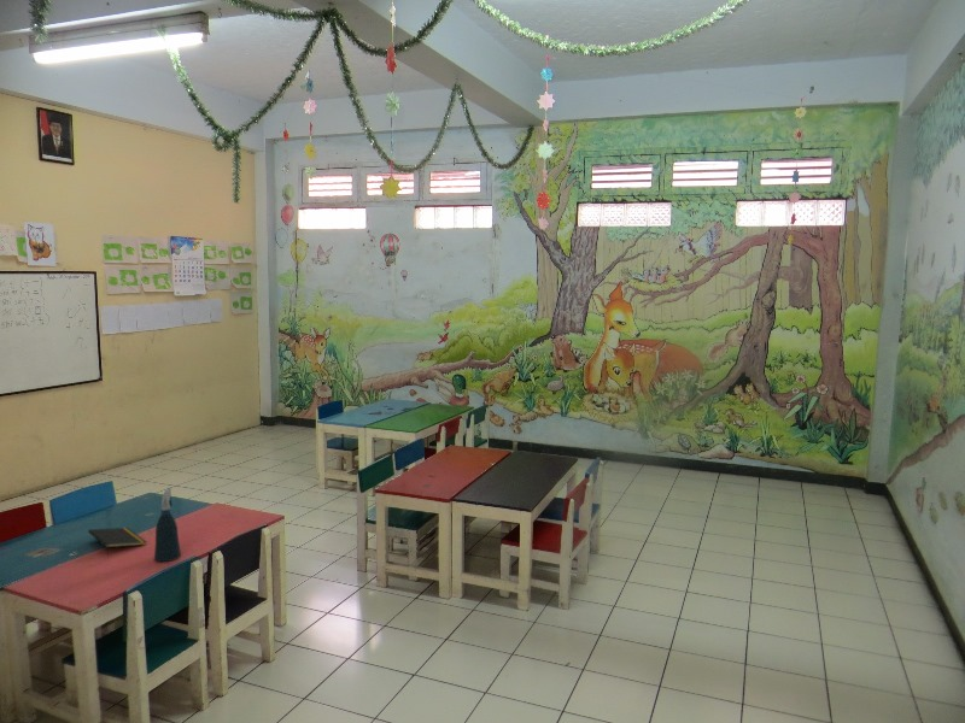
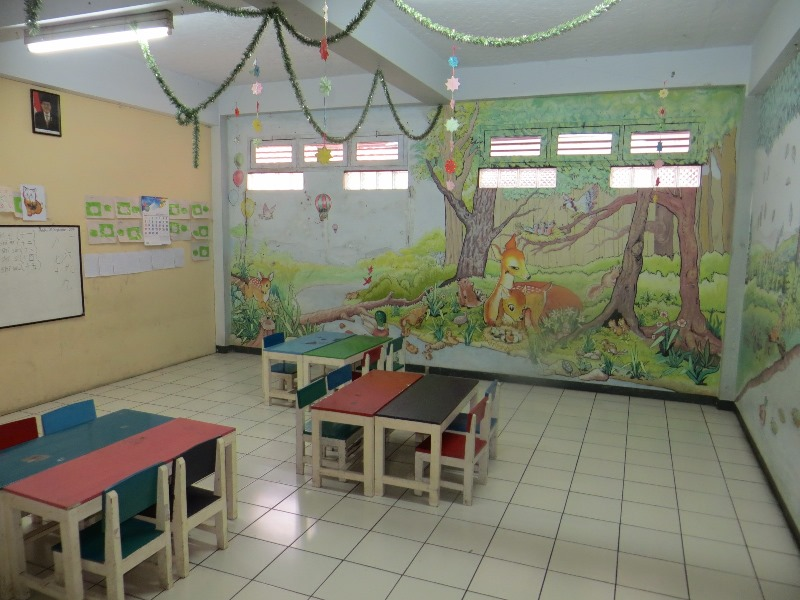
- spray bottle (165, 524)
- notepad (117, 536)
